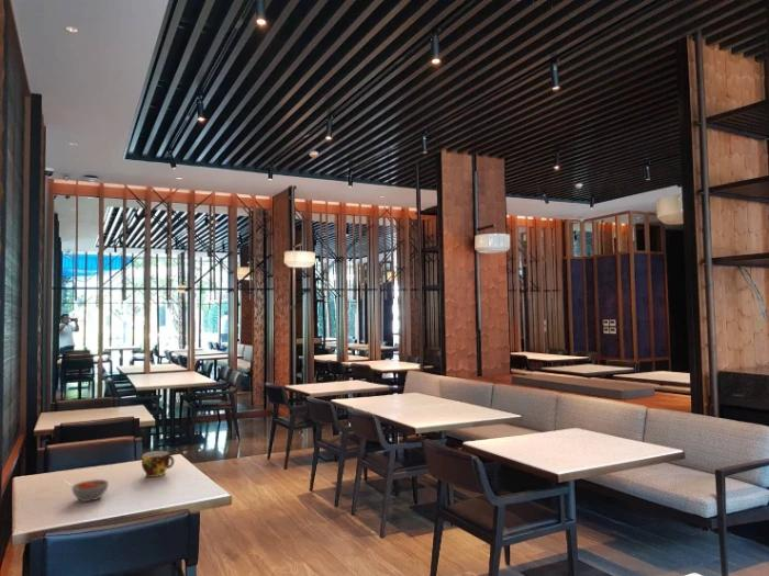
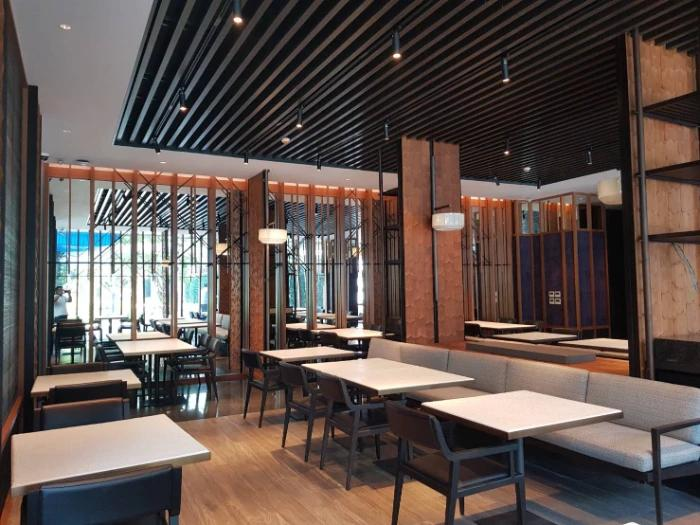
- cup (157, 463)
- soup bowl (85, 487)
